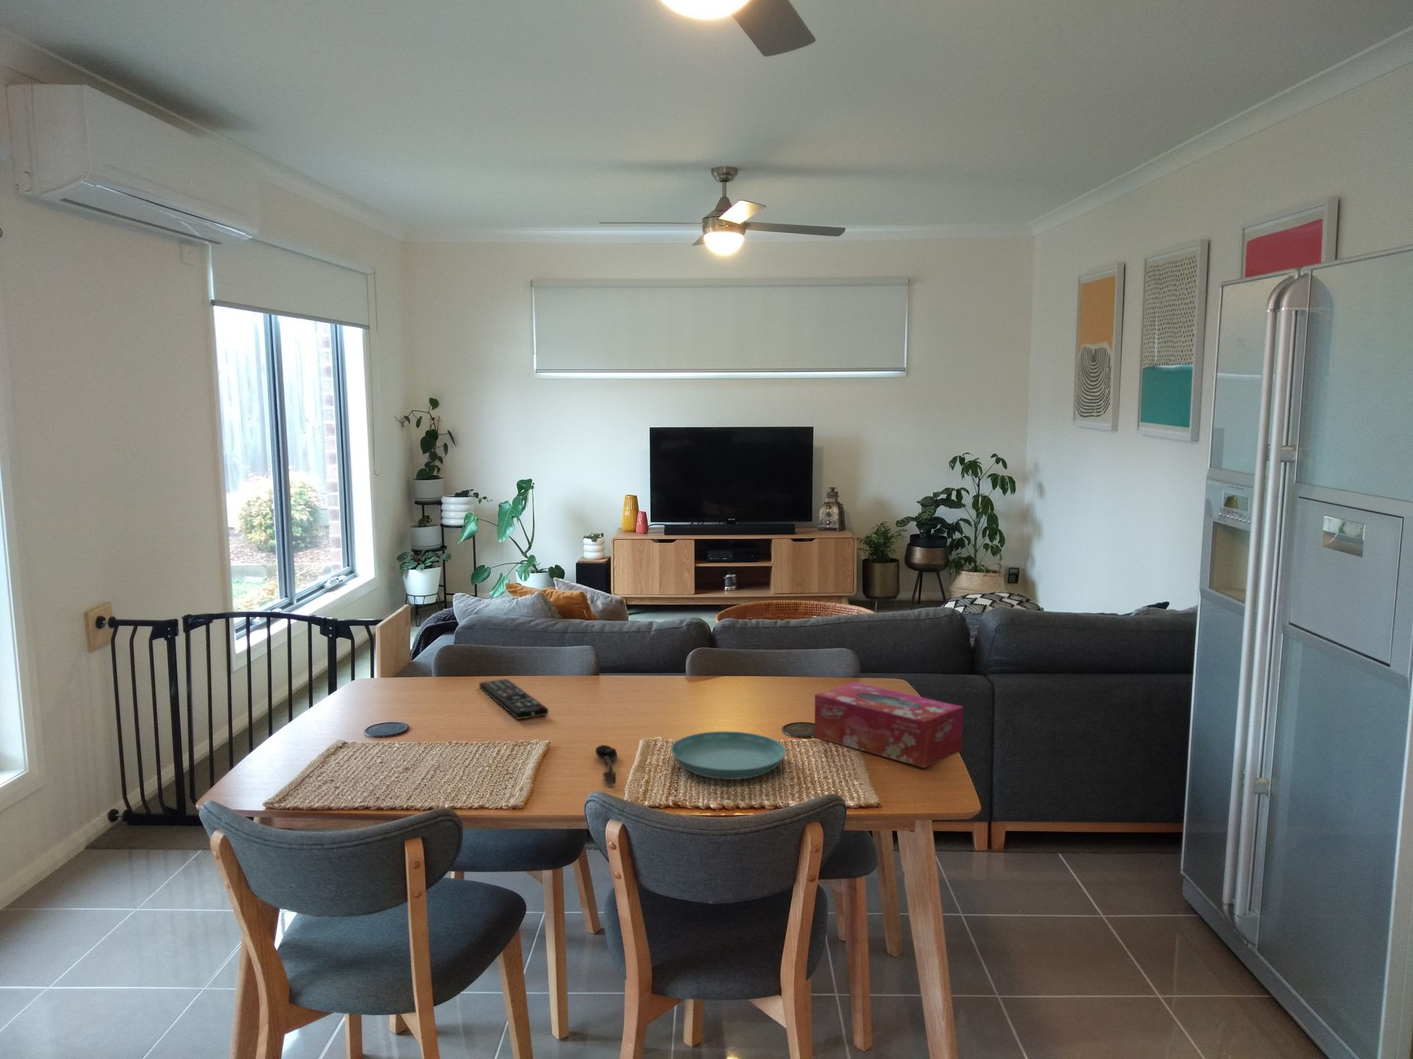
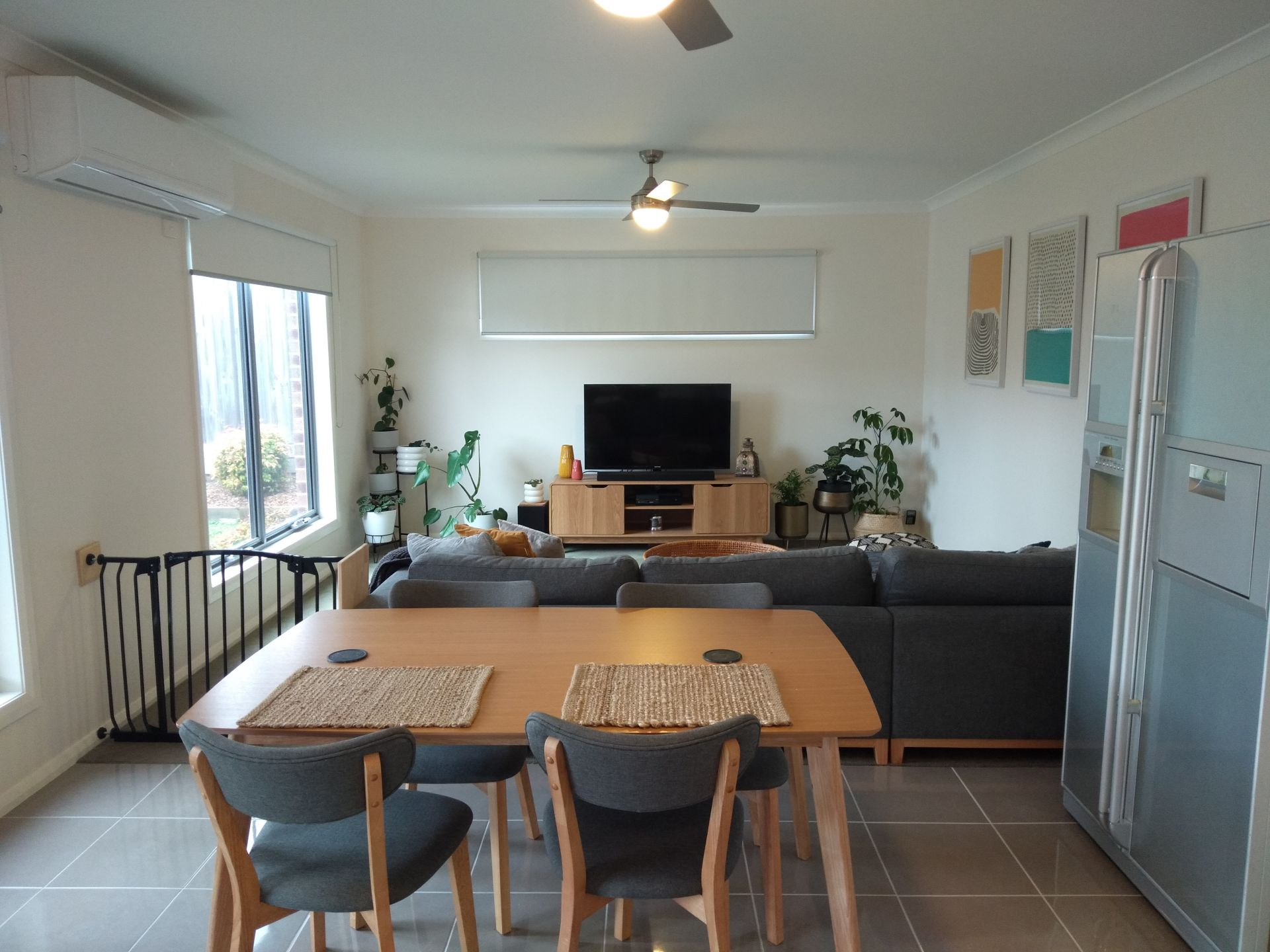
- saucer (728, 756)
- remote control (512, 696)
- tissue box (887, 722)
- spoon (607, 762)
